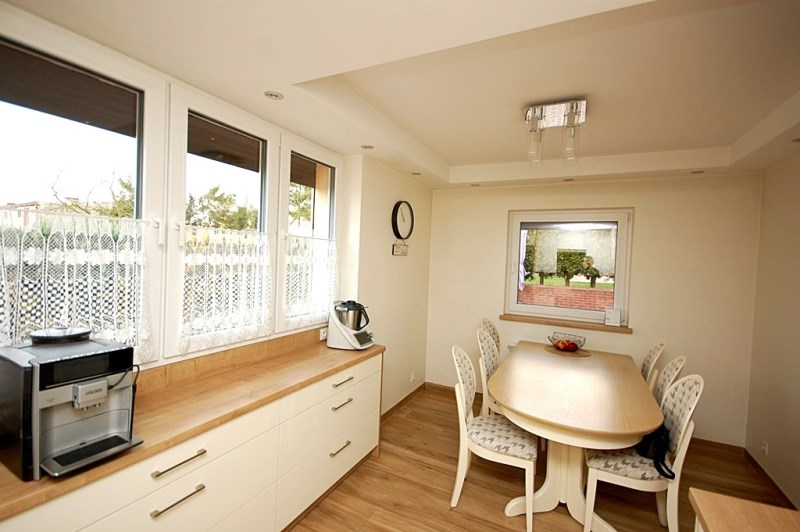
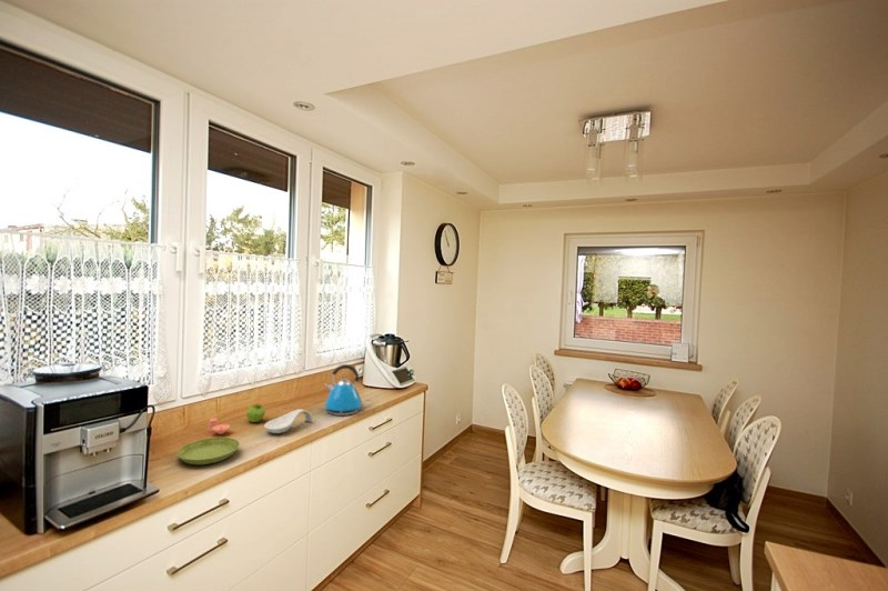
+ spoon rest (289, 420)
+ bowl and vase set (218, 425)
+ fruit (255, 412)
+ kettle (345, 387)
+ saucer (209, 451)
